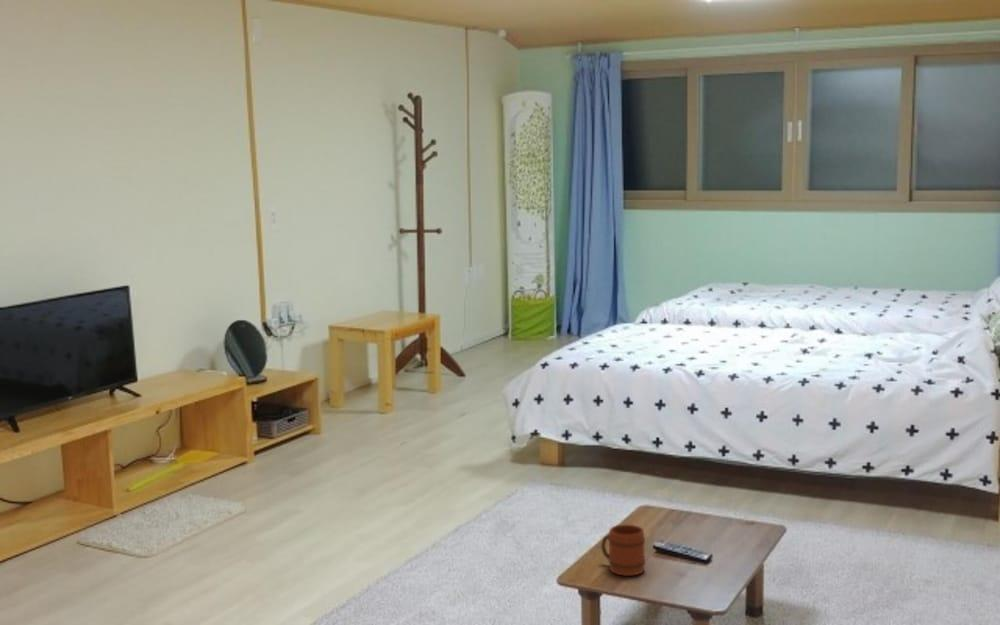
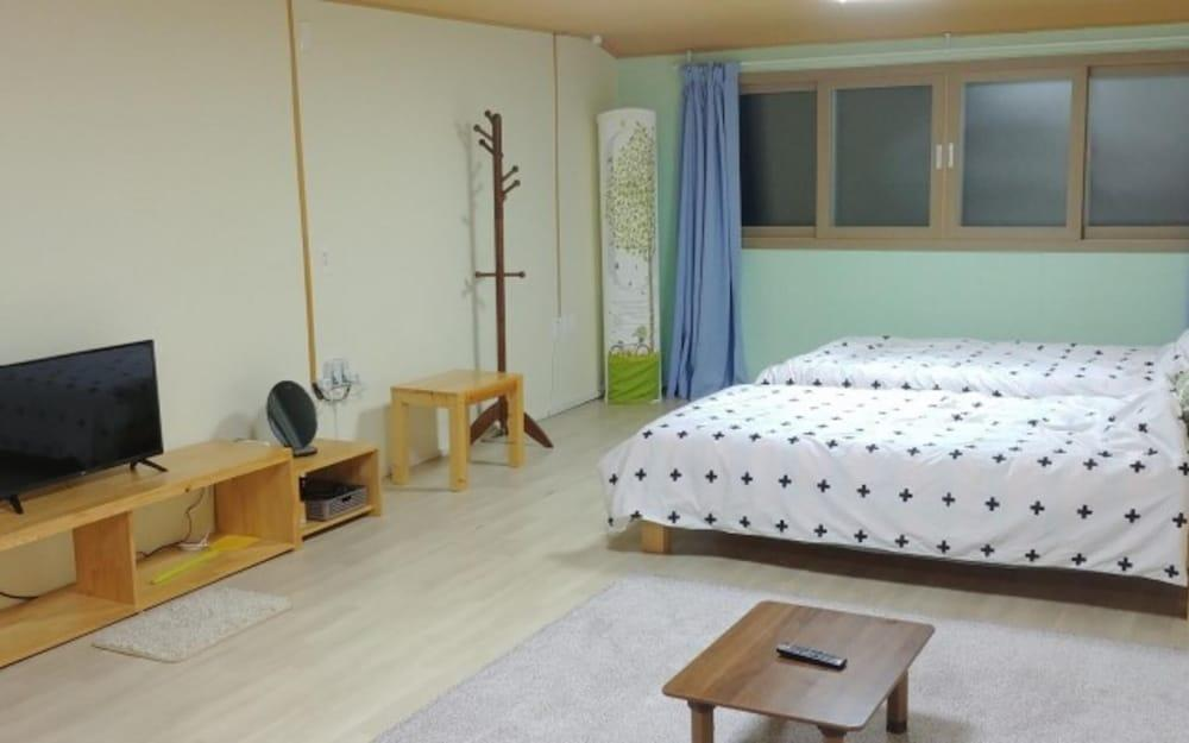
- mug (622, 548)
